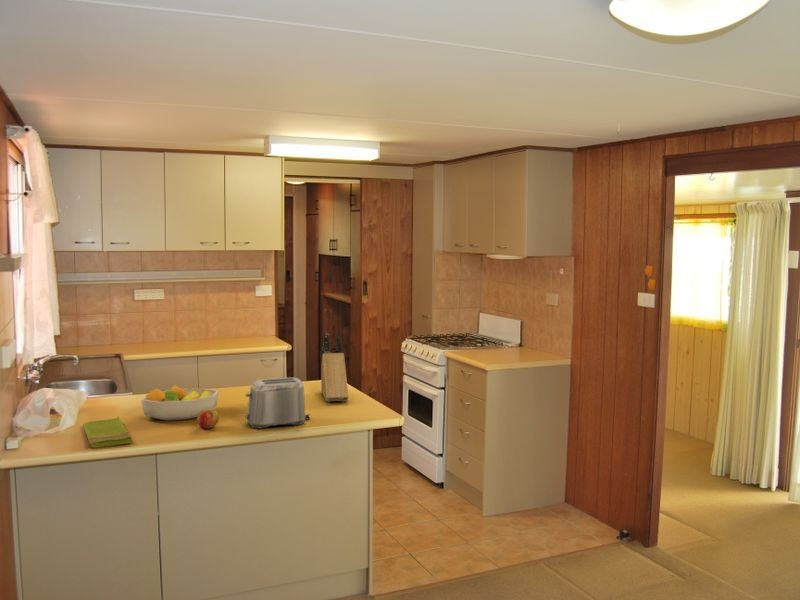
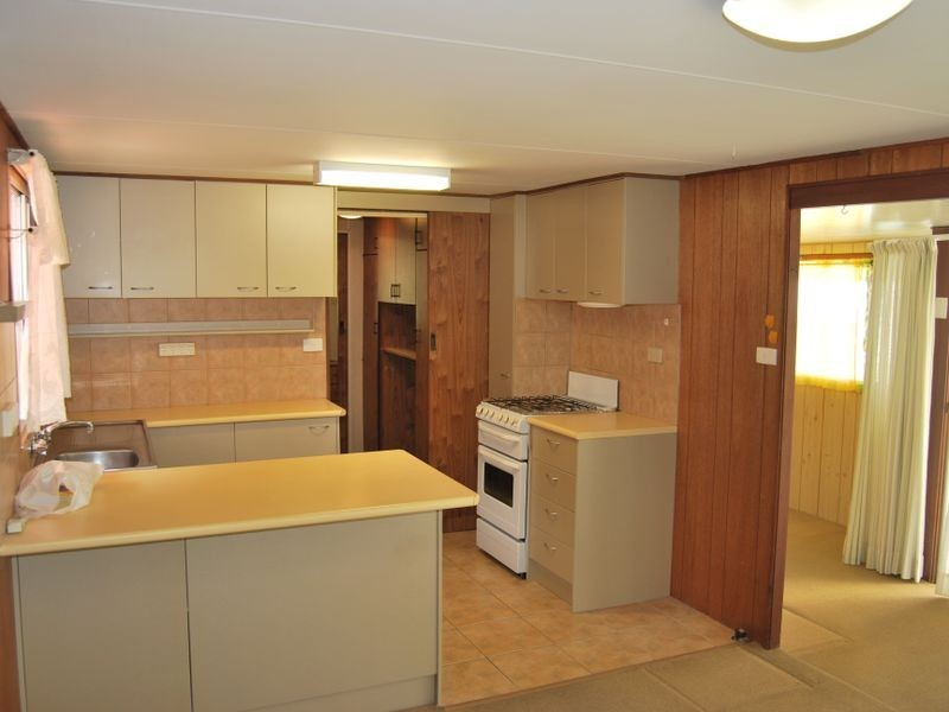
- apple (208, 418)
- fruit bowl (181, 400)
- knife block (333, 365)
- toaster (279, 402)
- dish towel (106, 430)
